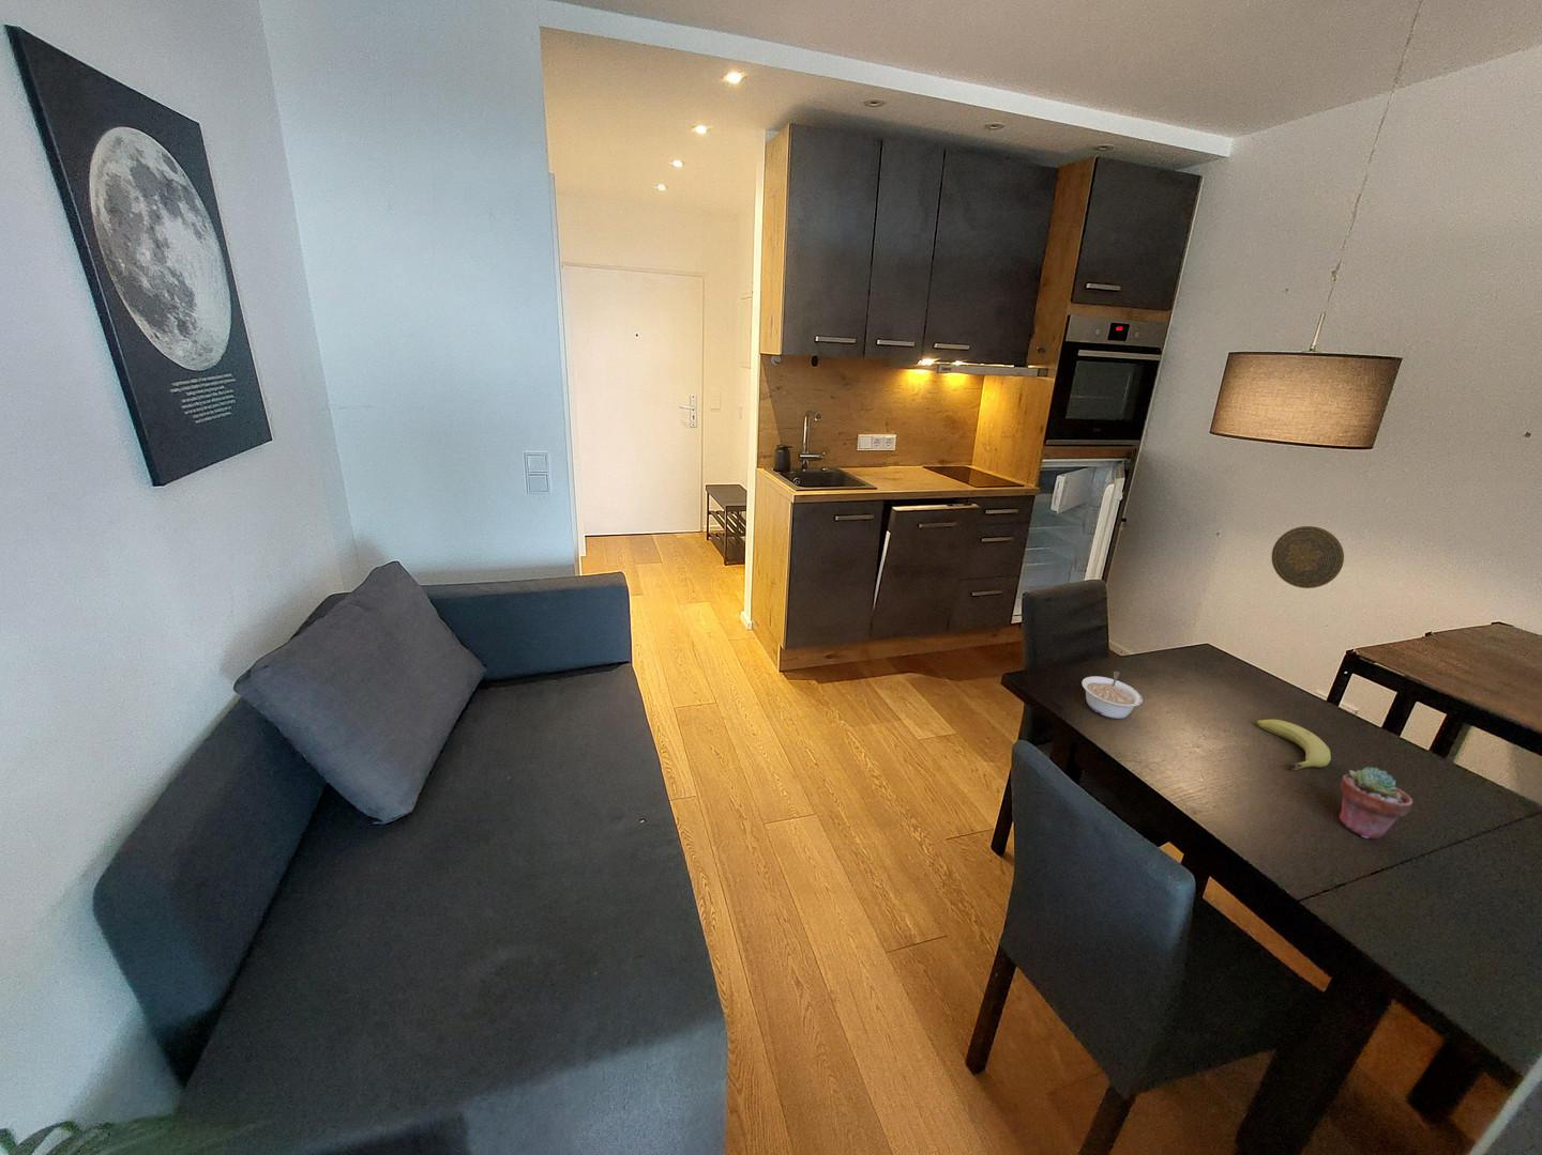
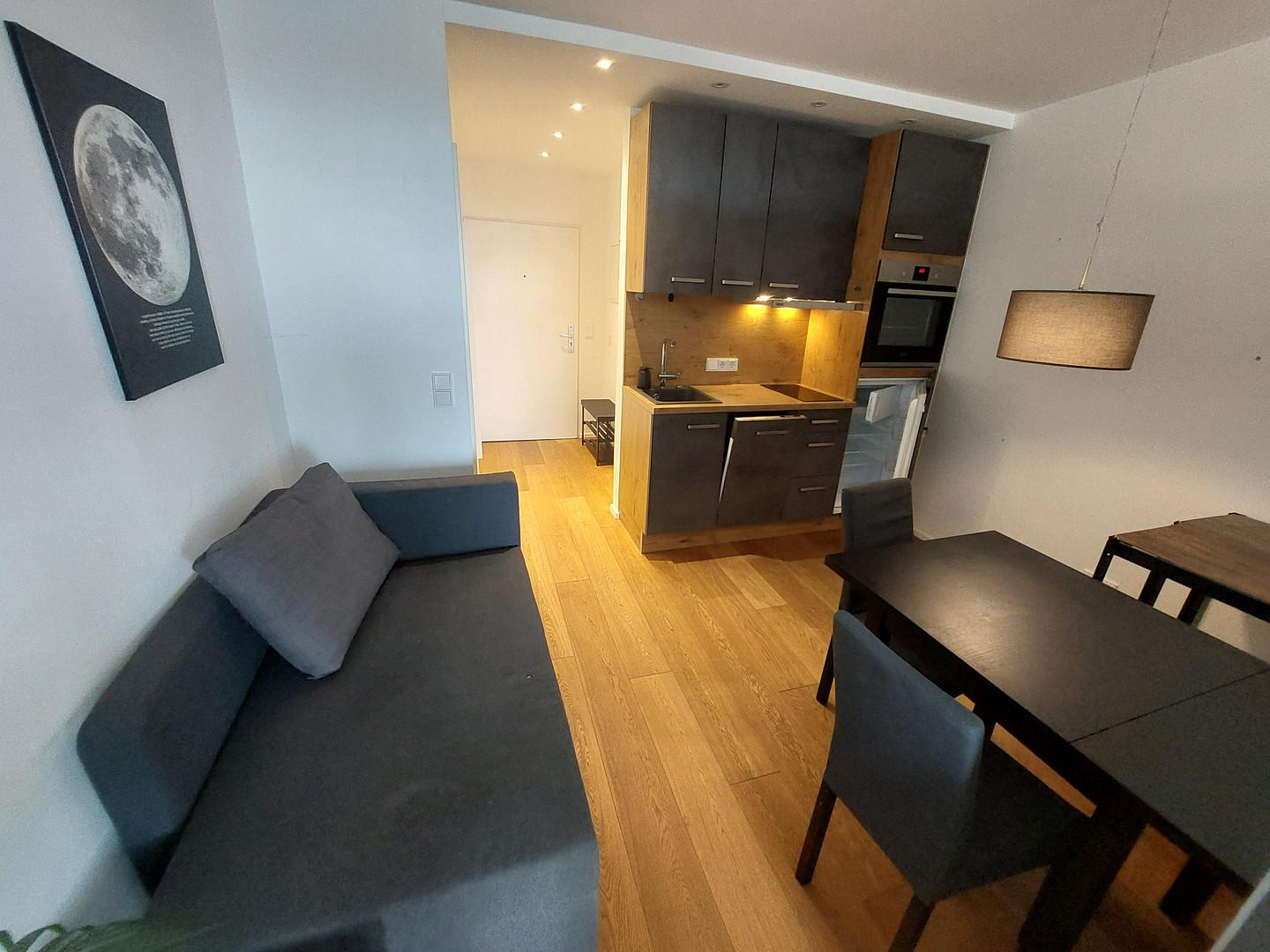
- decorative plate (1304, 557)
- legume (1109, 696)
- potted succulent (1372, 798)
- fruit (1297, 744)
